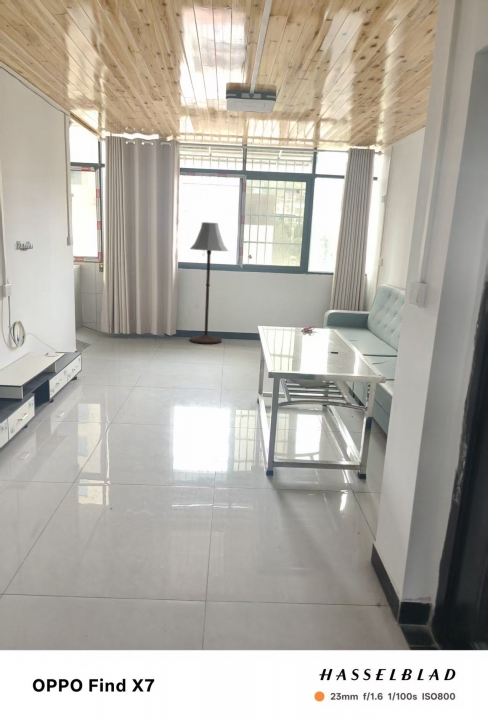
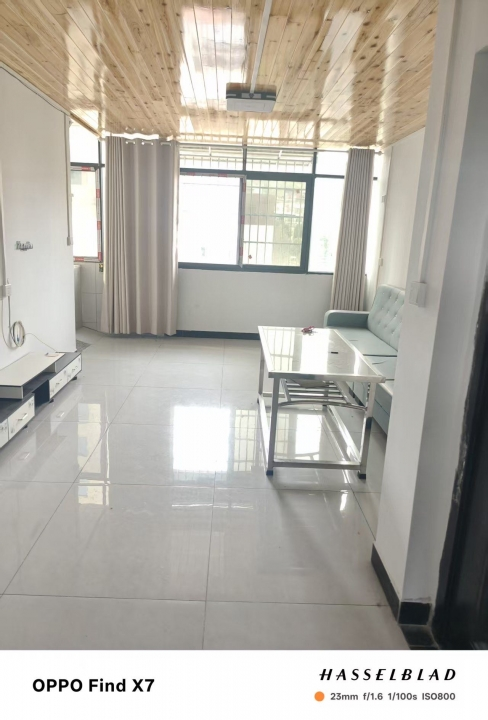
- floor lamp (207, 283)
